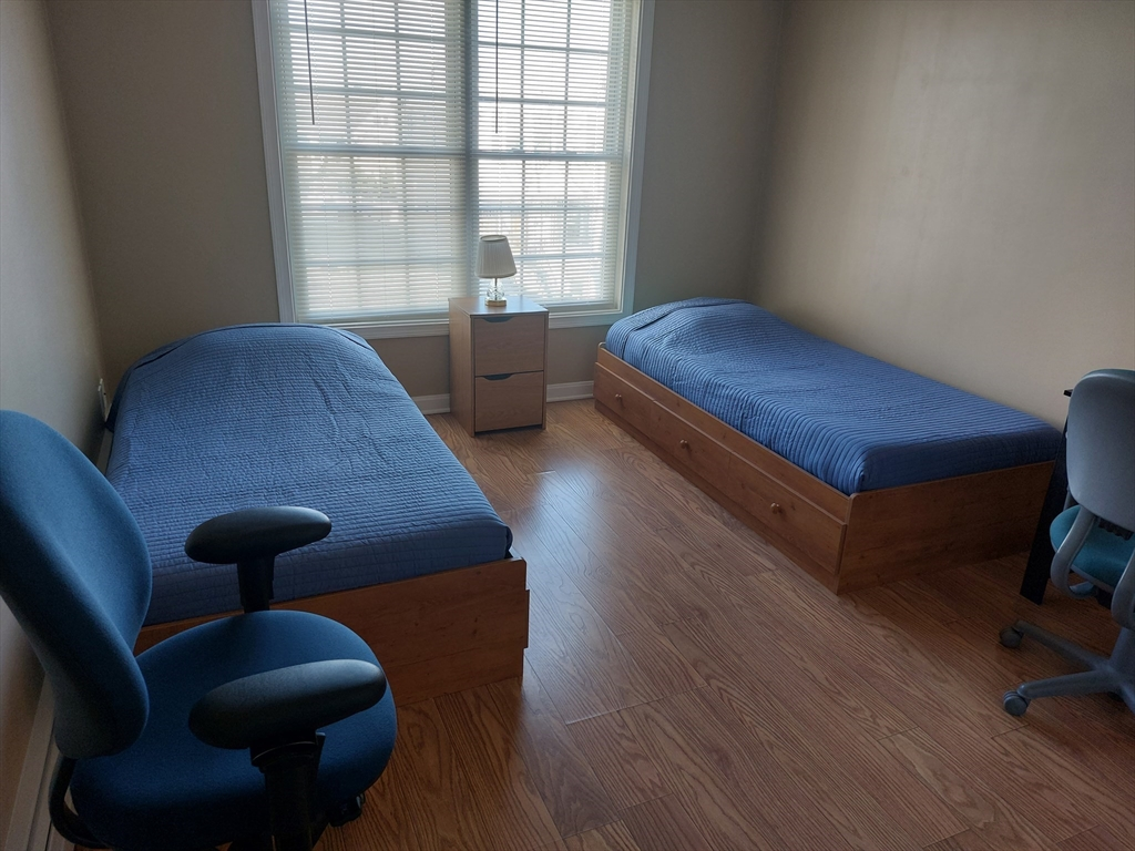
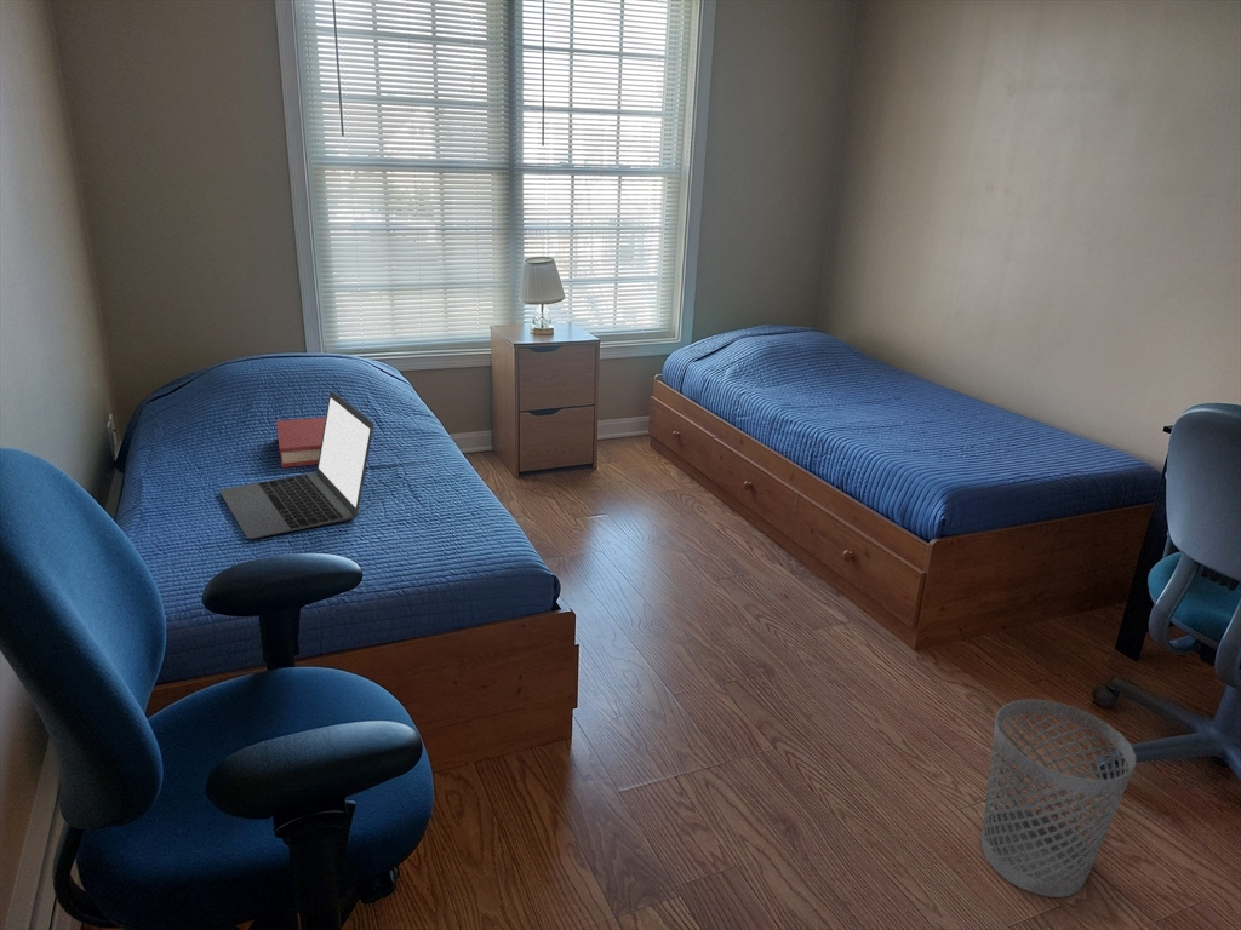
+ wastebasket (1047, 799)
+ hardback book (316, 440)
+ laptop (293, 476)
